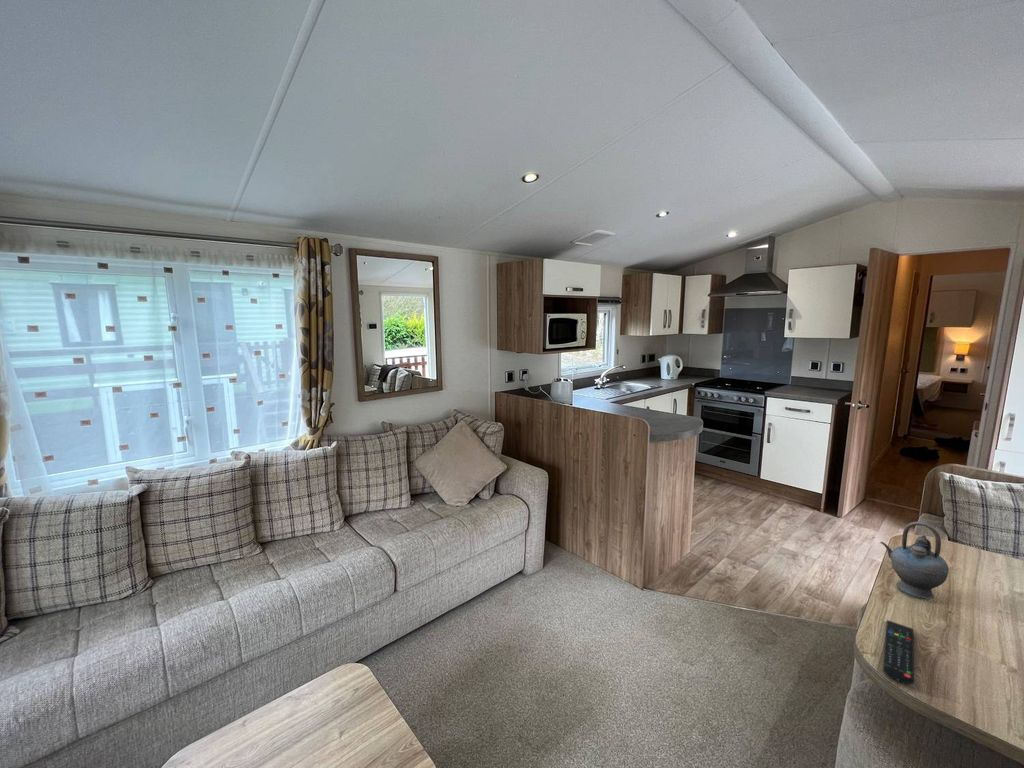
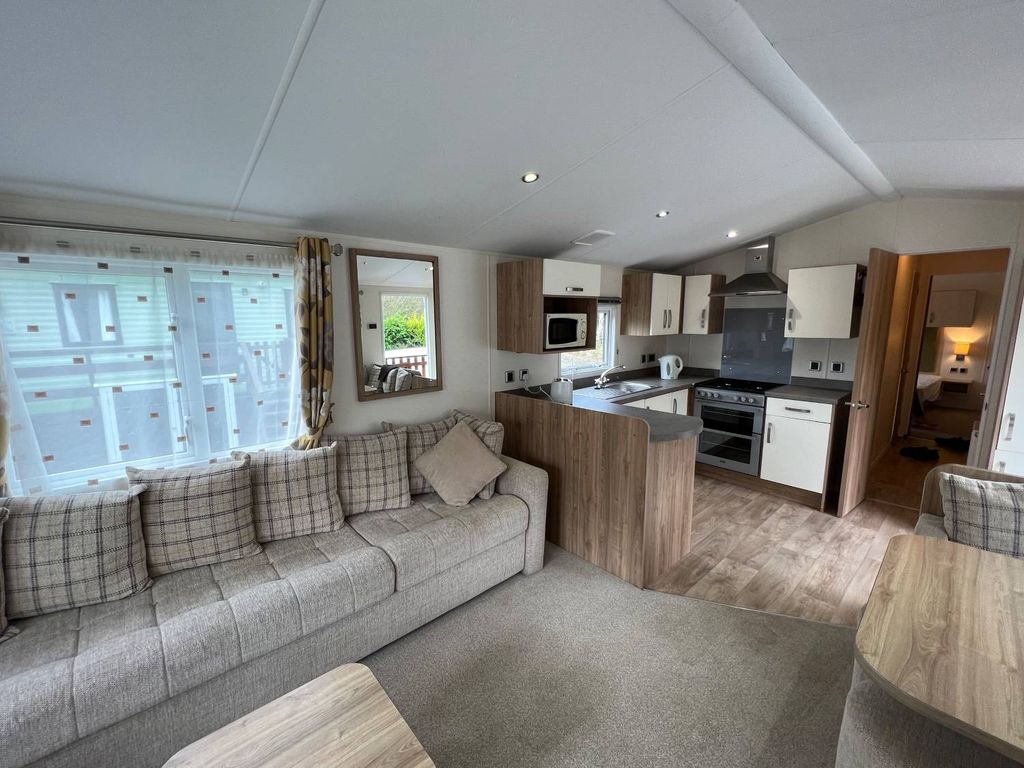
- teapot (913, 555)
- remote control (898, 650)
